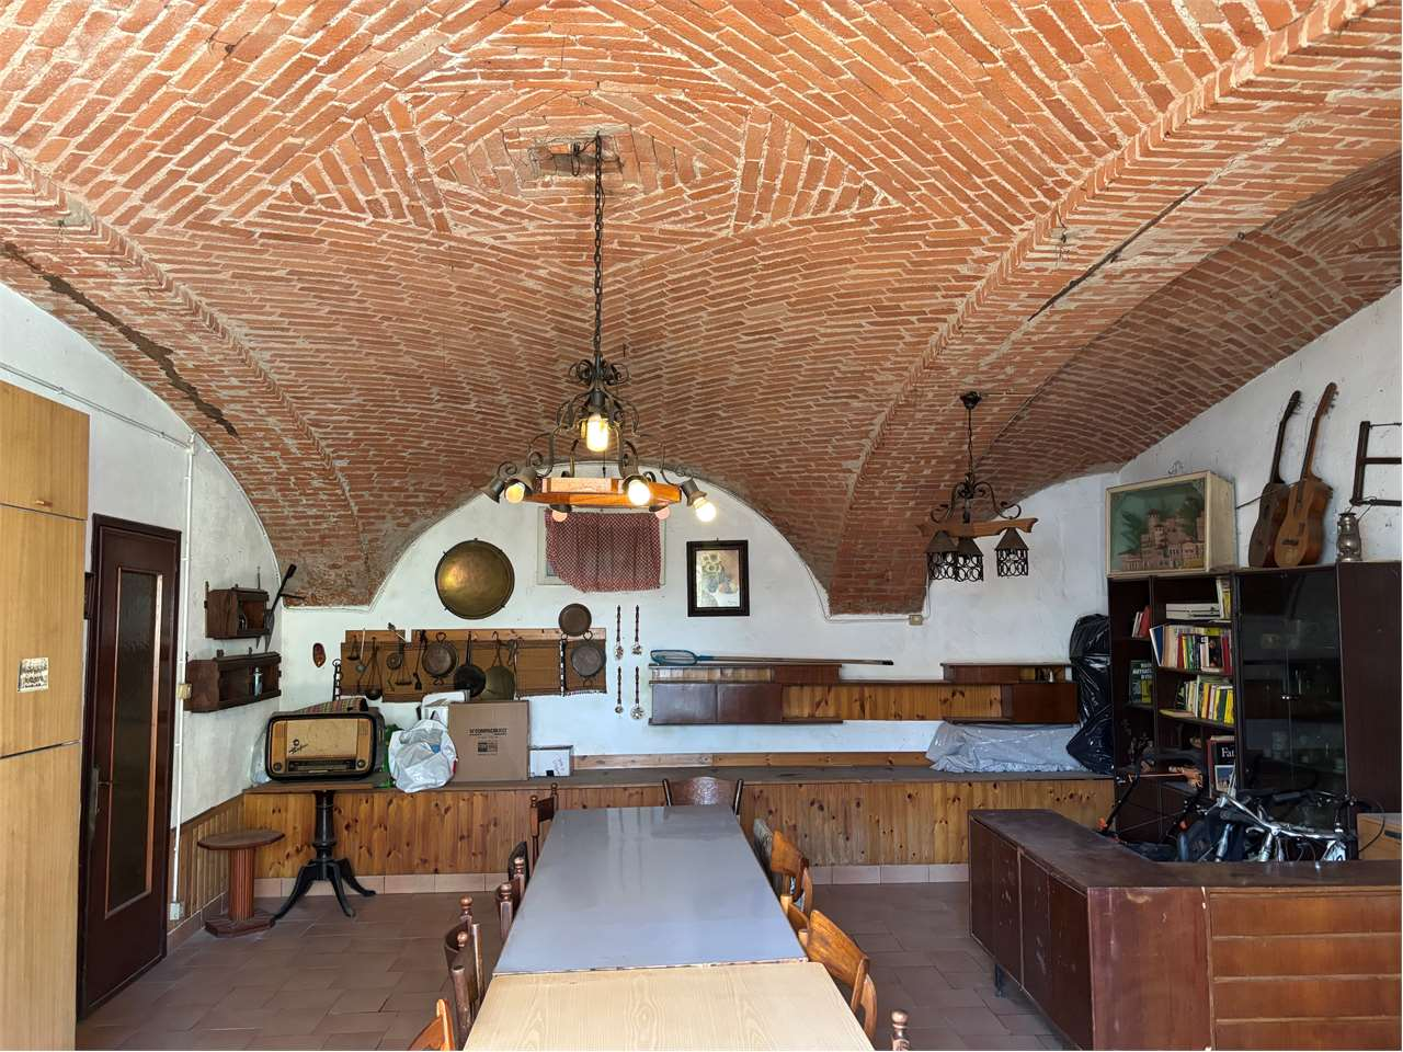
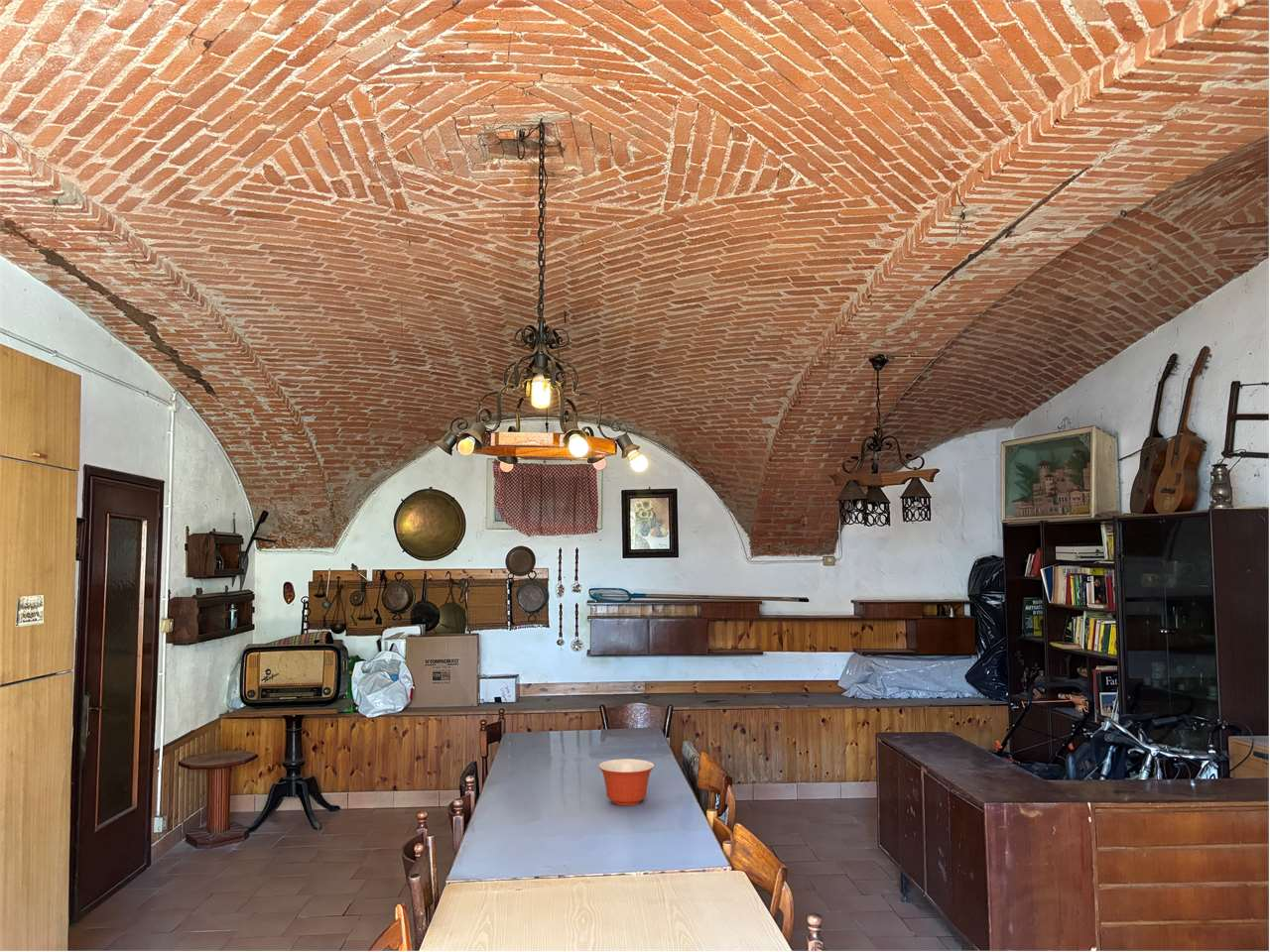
+ mixing bowl (626, 782)
